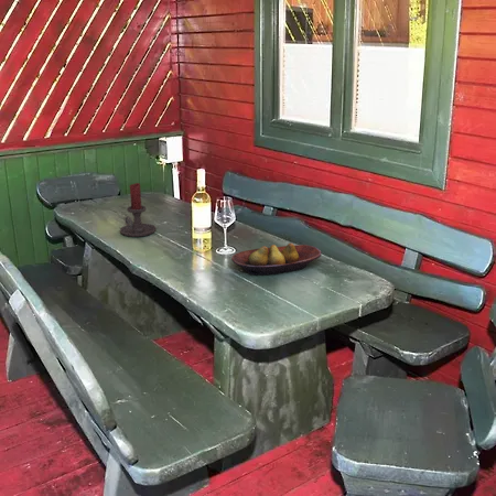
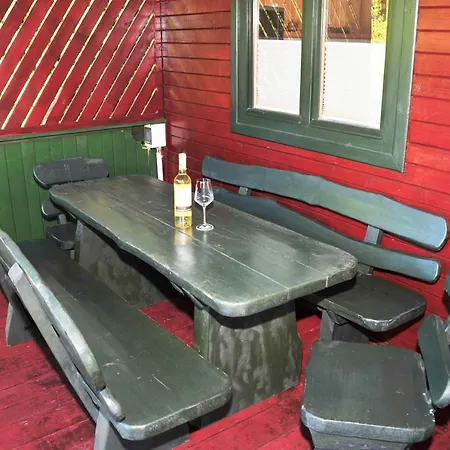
- fruit bowl (277, 256)
- candle holder (133, 207)
